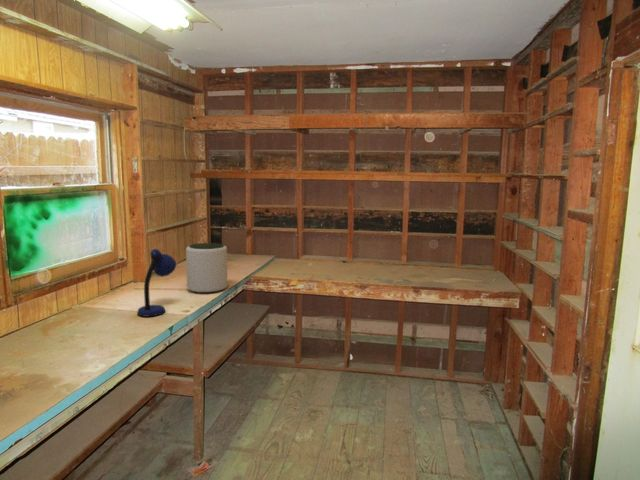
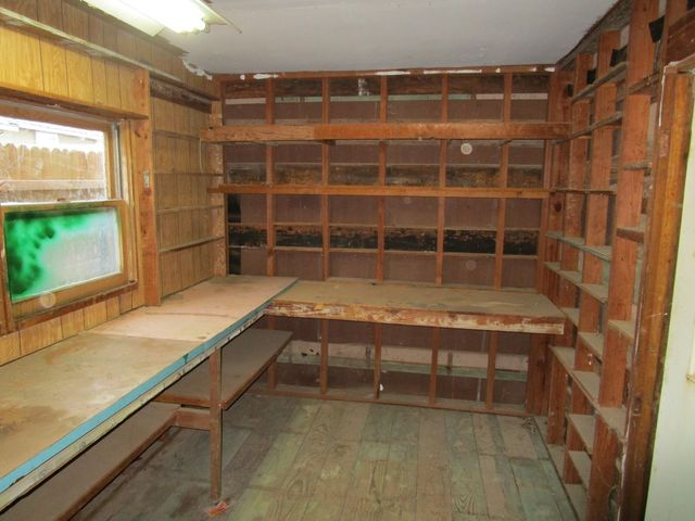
- desk lamp (158, 275)
- plant pot (207, 267)
